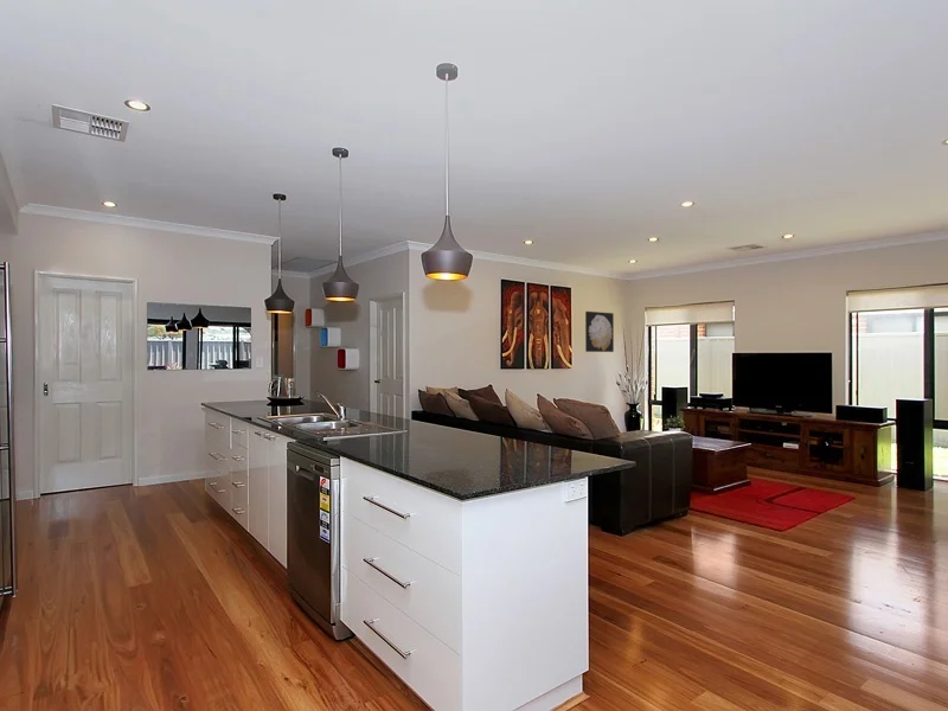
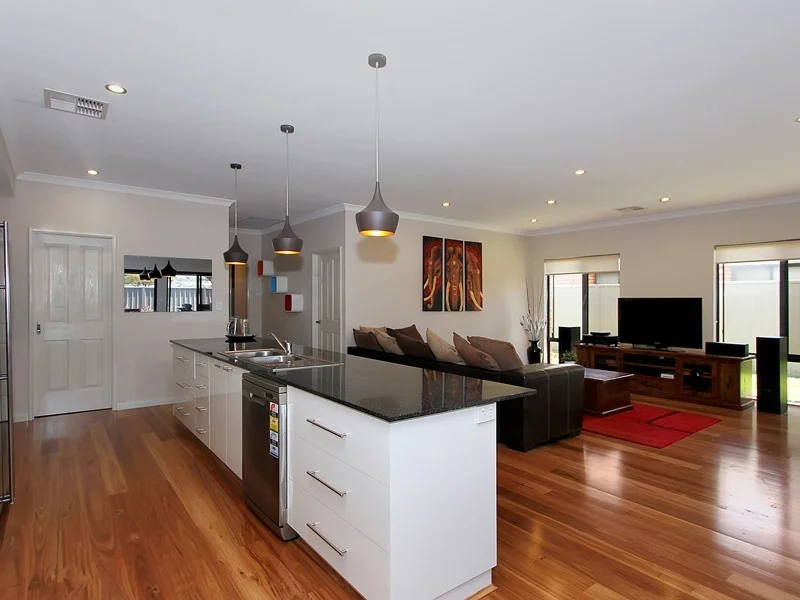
- wall art (600, 332)
